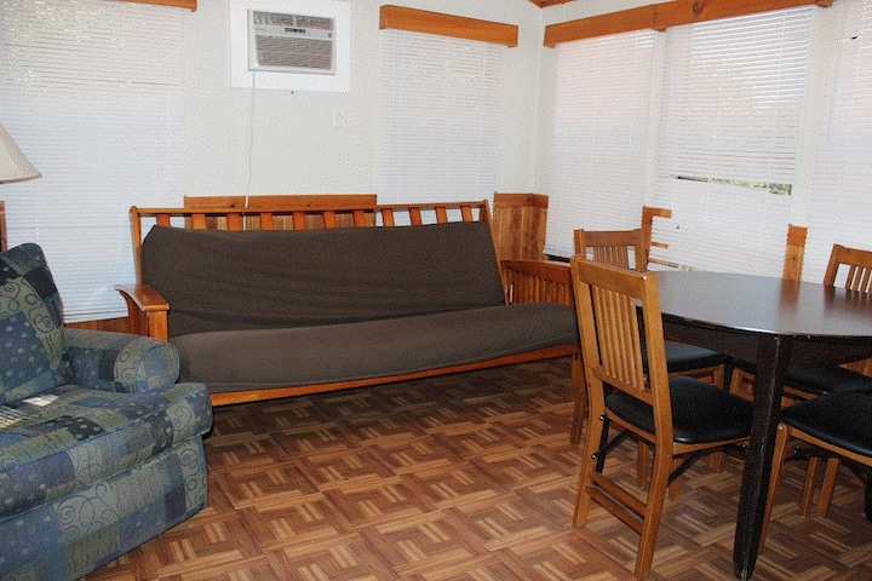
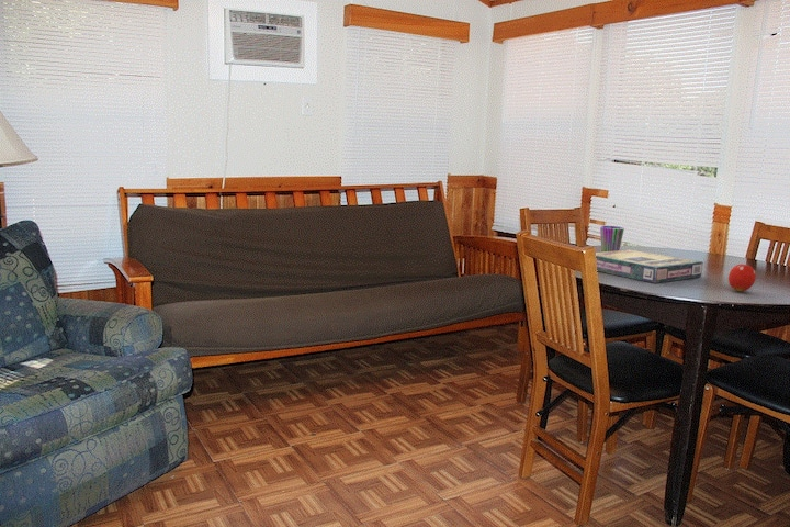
+ video game box (641, 265)
+ cup (610, 242)
+ fruit (742, 274)
